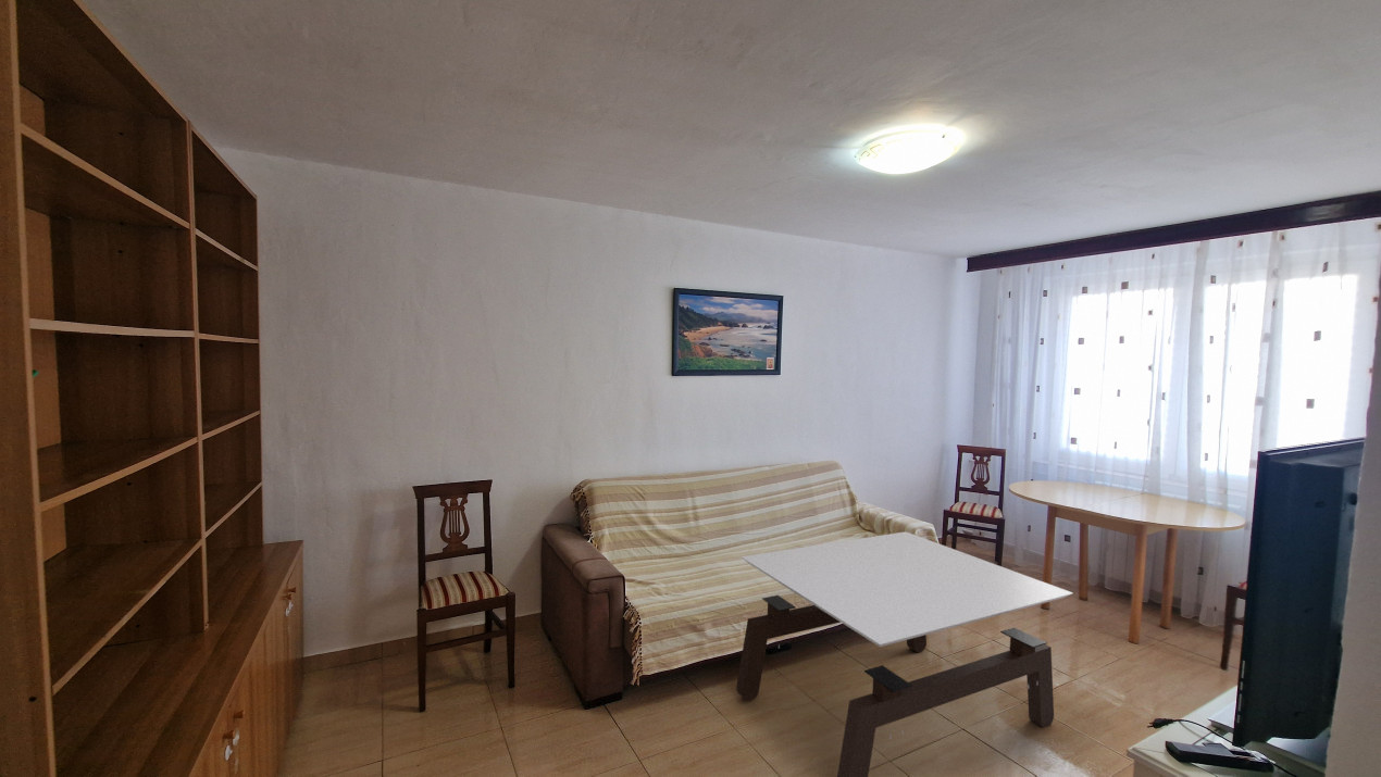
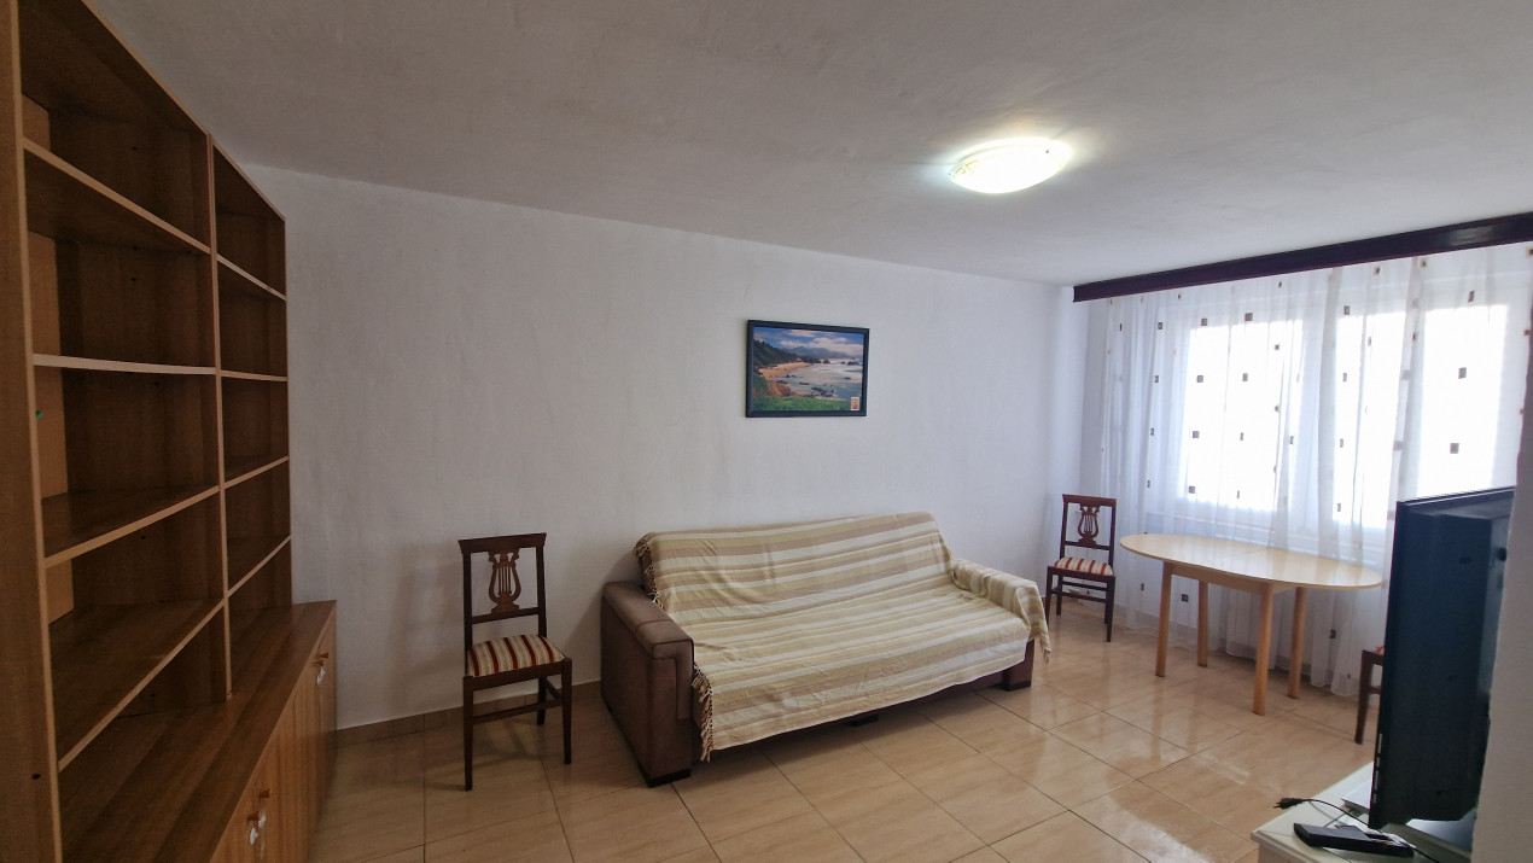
- coffee table (893, 642)
